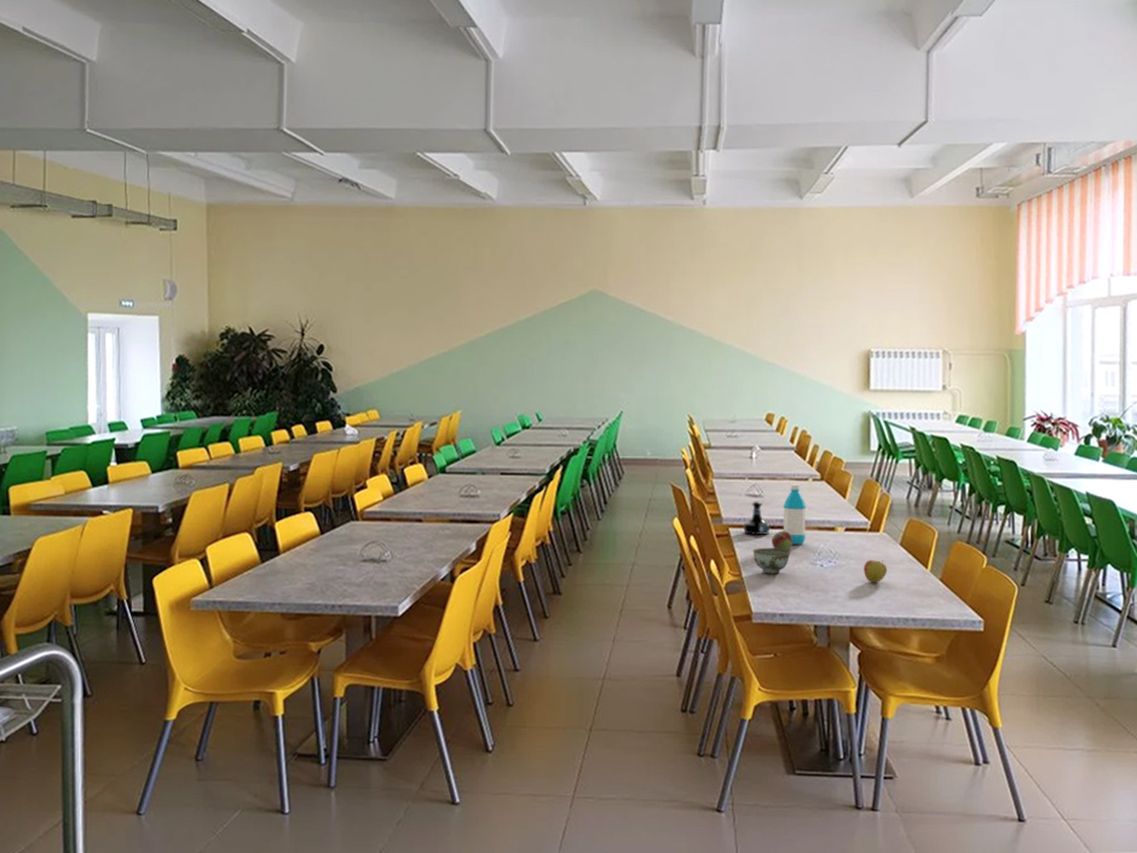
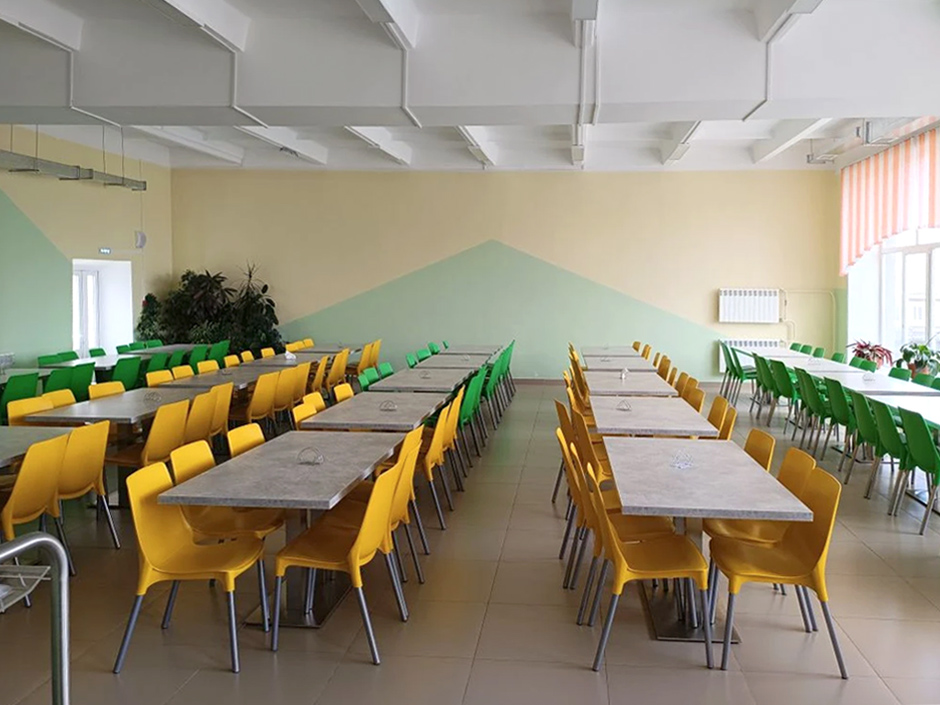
- fruit (781, 541)
- apple (875, 570)
- bowl (770, 561)
- water bottle (793, 513)
- tequila bottle (756, 517)
